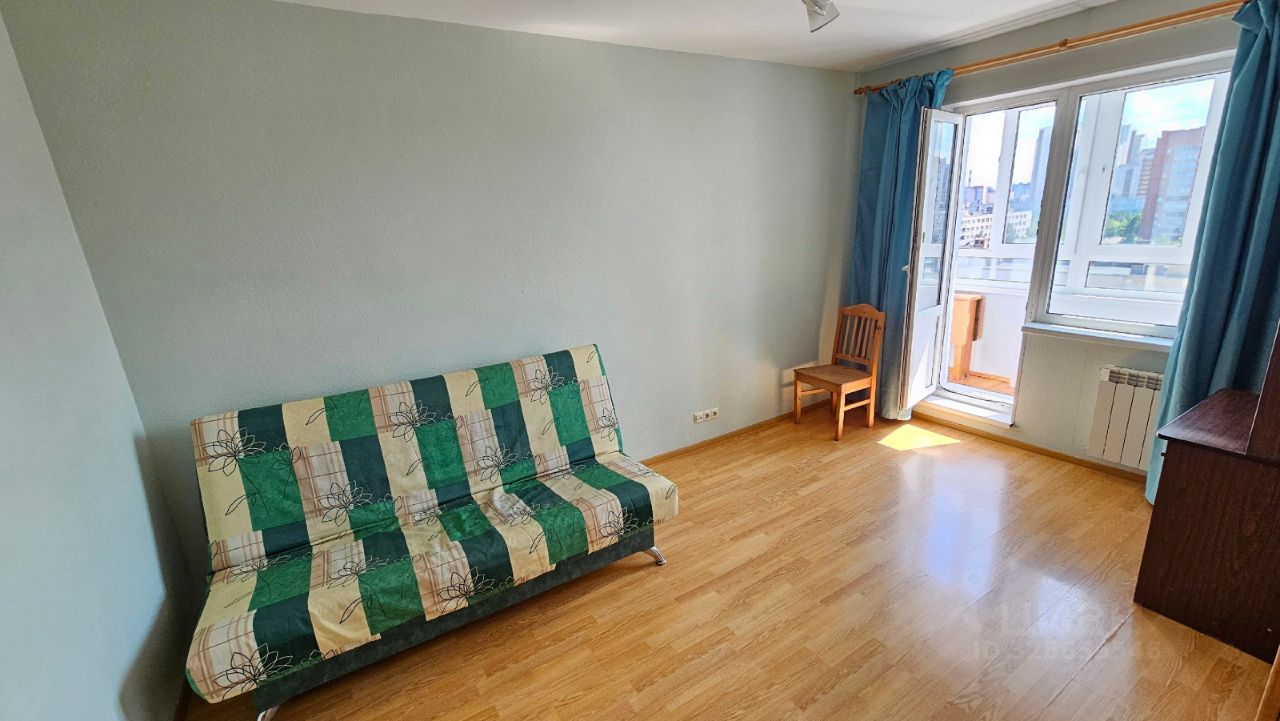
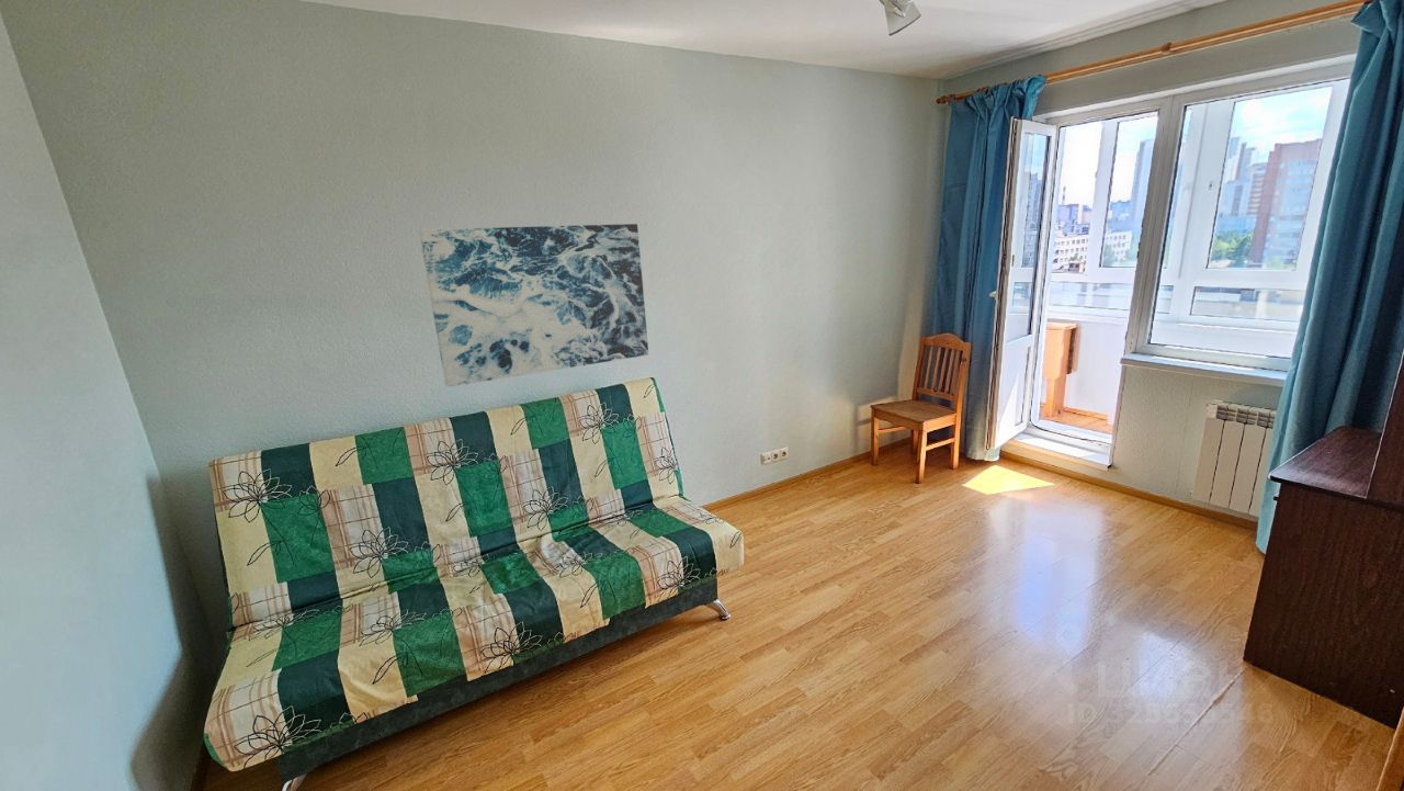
+ wall art (546, 300)
